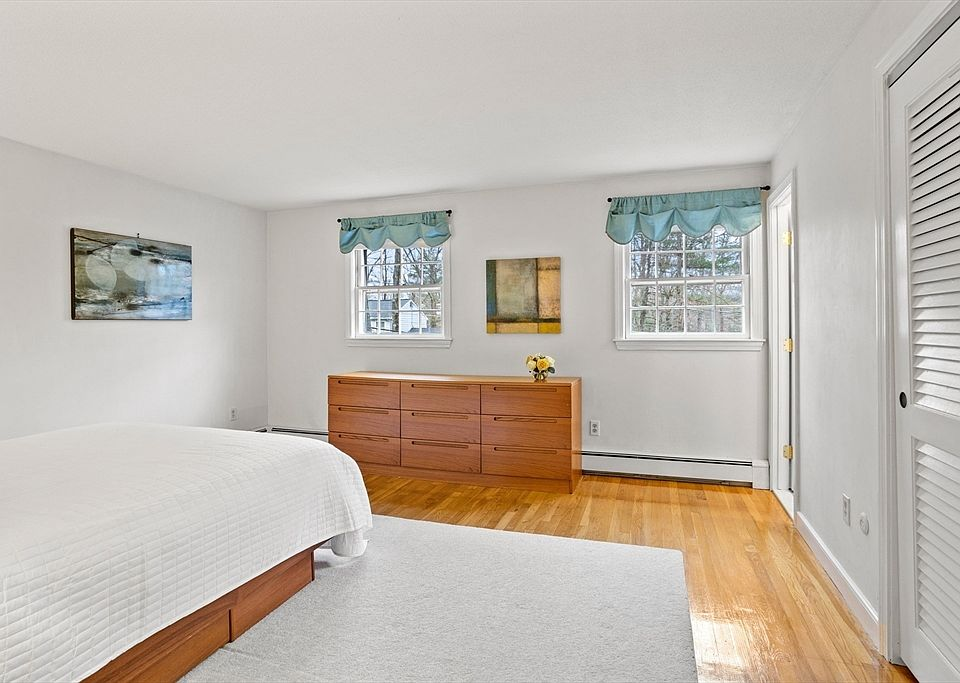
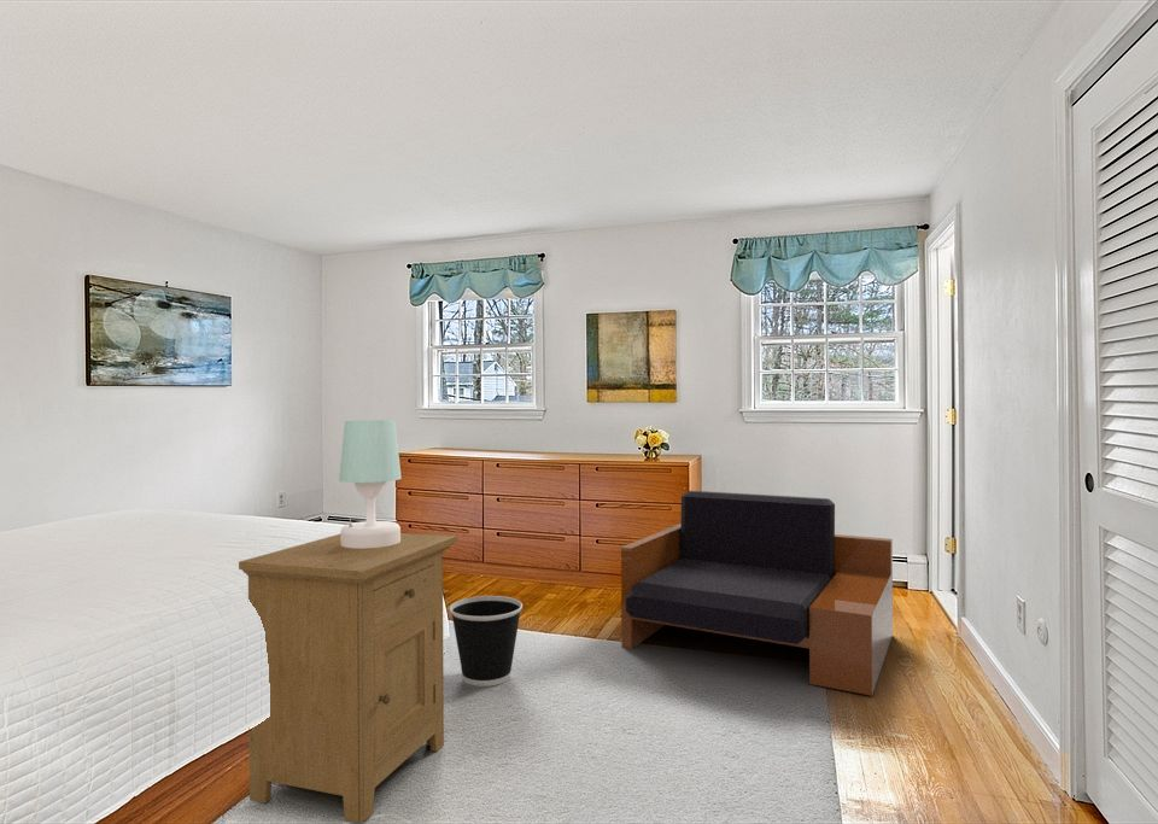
+ table lamp (370, 480)
+ armchair (758, 573)
+ nightstand (357, 659)
+ wastebasket (486, 641)
